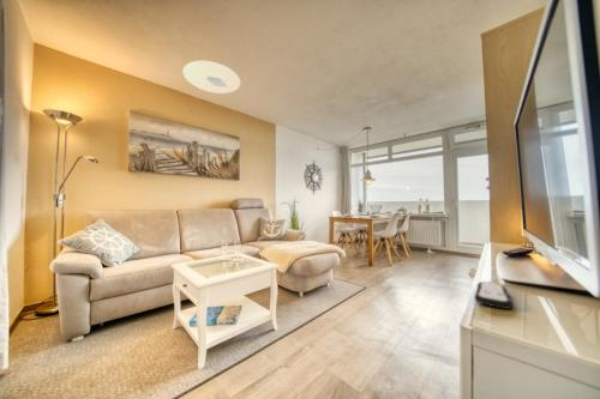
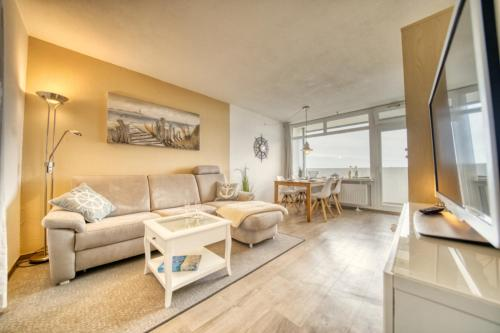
- ceiling light (212, 77)
- remote control (492, 292)
